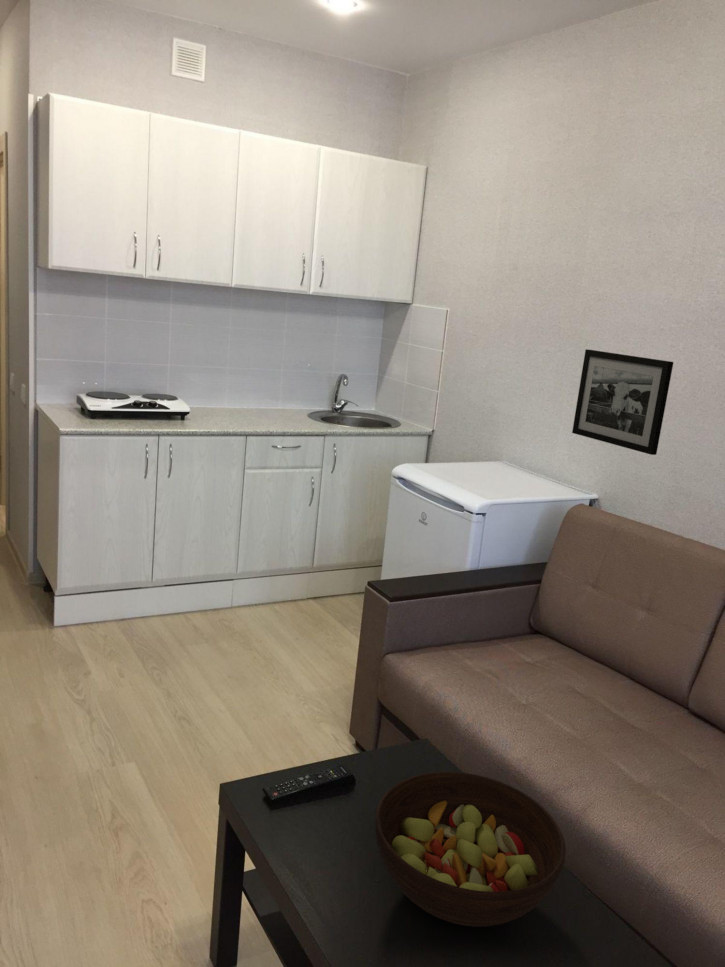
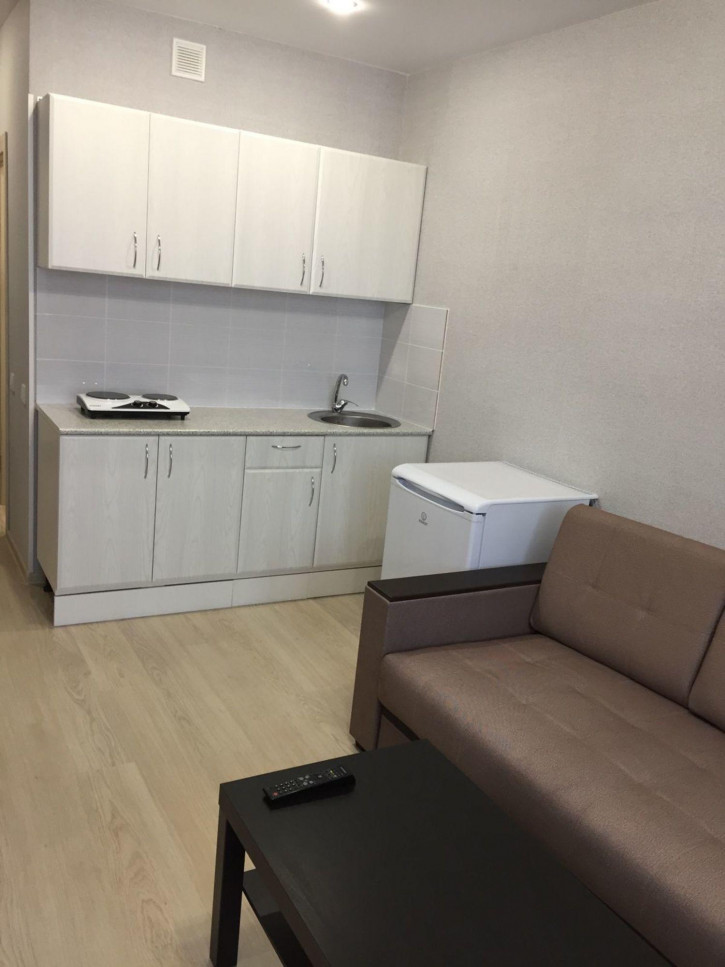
- fruit bowl (464, 863)
- picture frame (619, 399)
